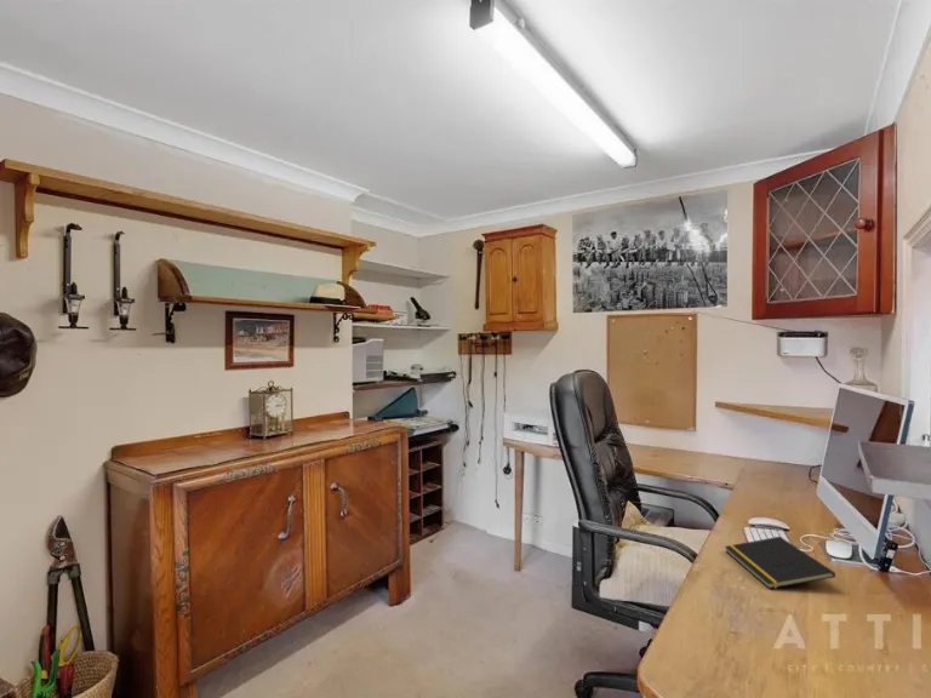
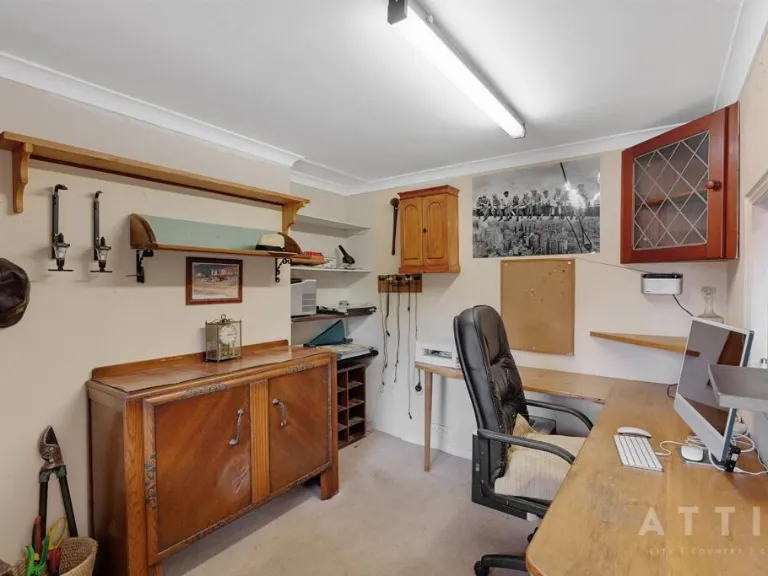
- notepad (775, 560)
